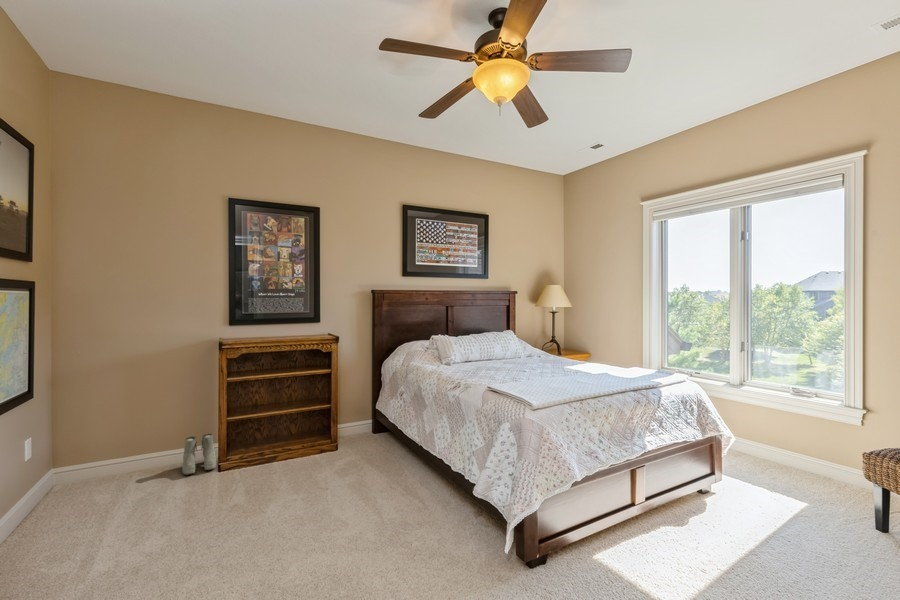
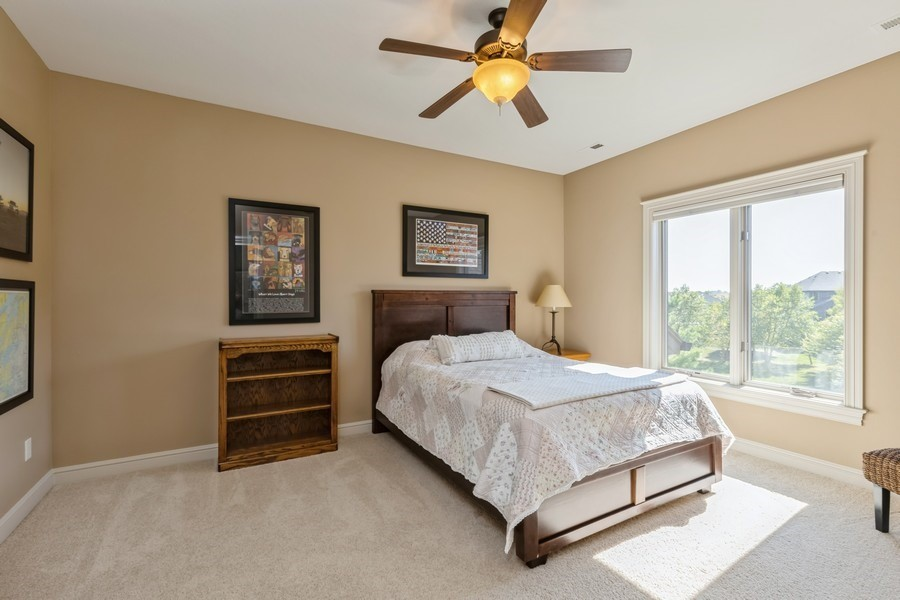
- boots (201, 449)
